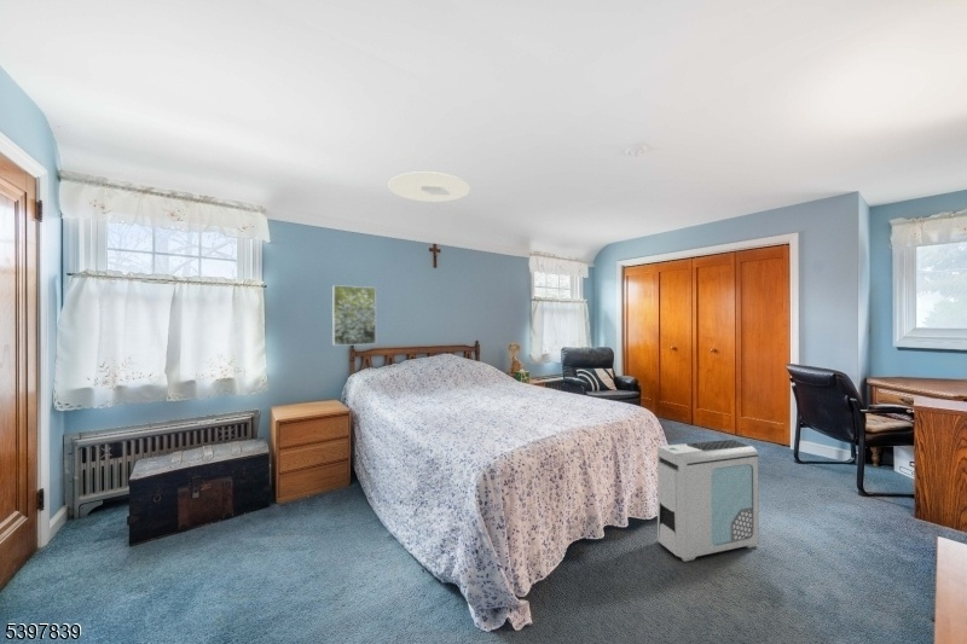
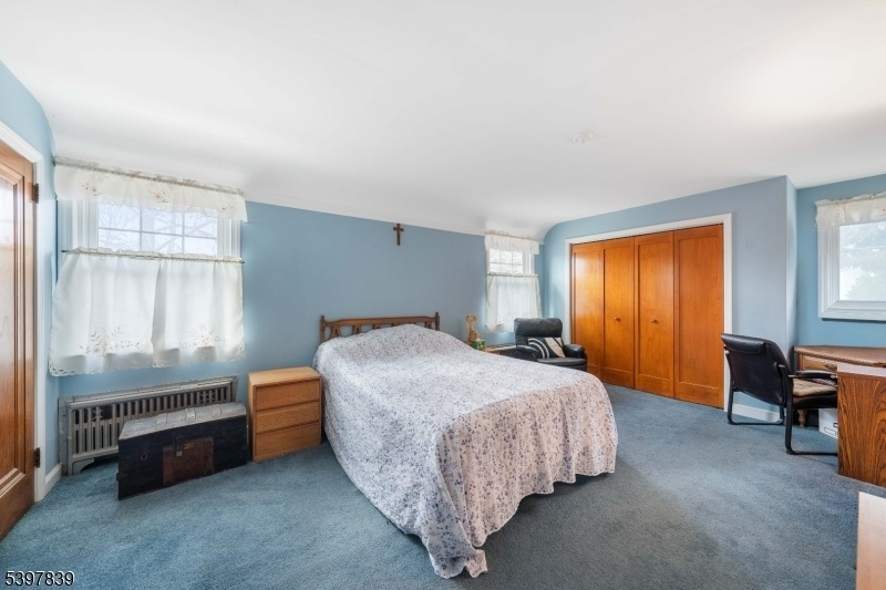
- air purifier (707, 494)
- ceiling light (429, 184)
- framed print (354, 315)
